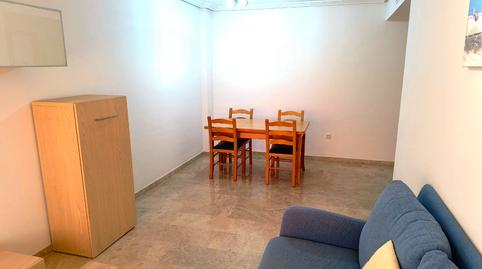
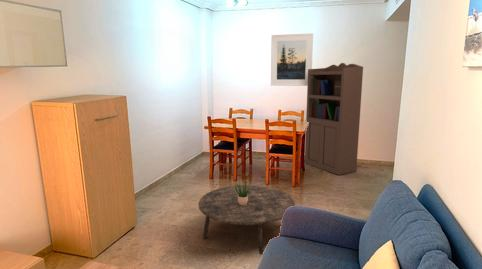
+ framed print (291, 60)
+ bookcase (331, 116)
+ coffee table (246, 216)
+ potted plant (241, 191)
